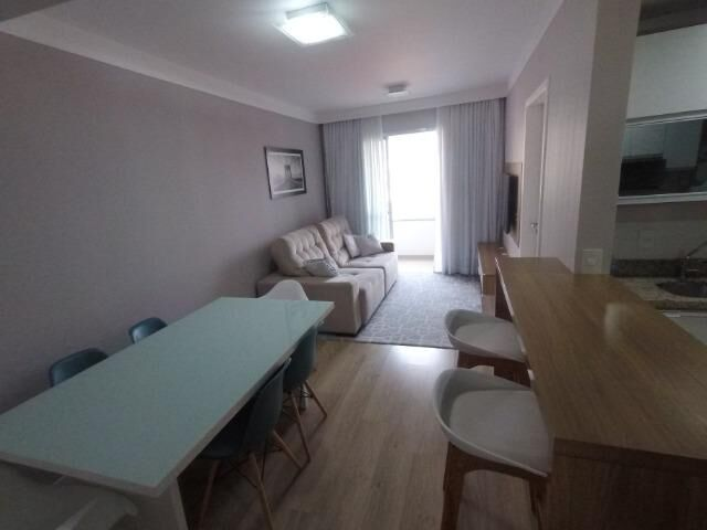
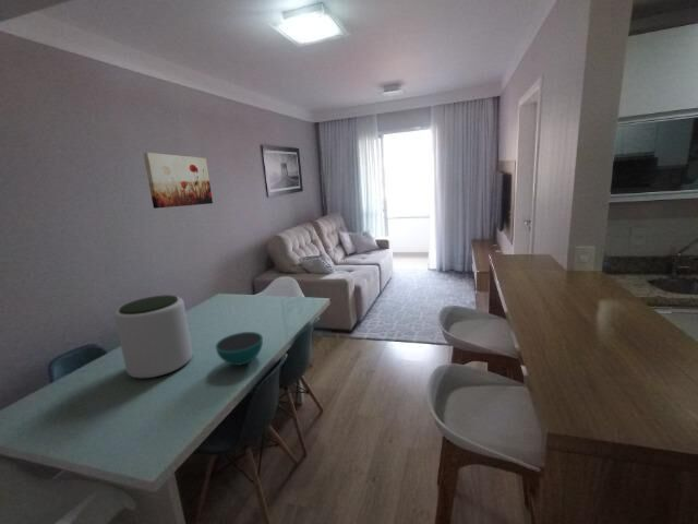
+ bowl (241, 352)
+ plant pot (155, 334)
+ wall art (181, 180)
